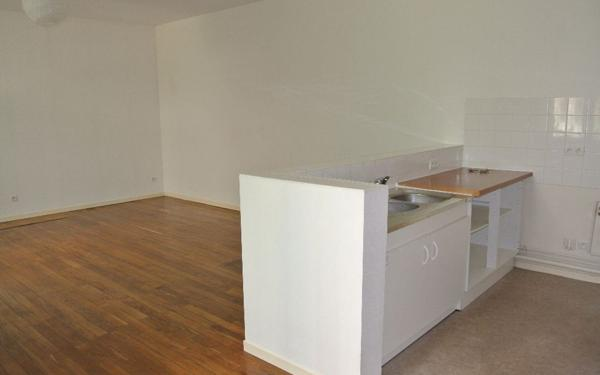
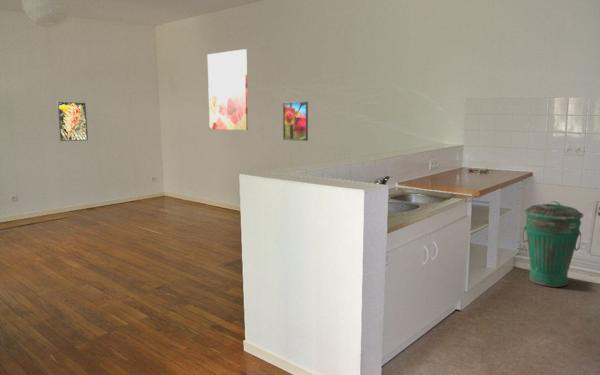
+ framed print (73, 121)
+ wall art (227, 91)
+ trash can (551, 241)
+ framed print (295, 121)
